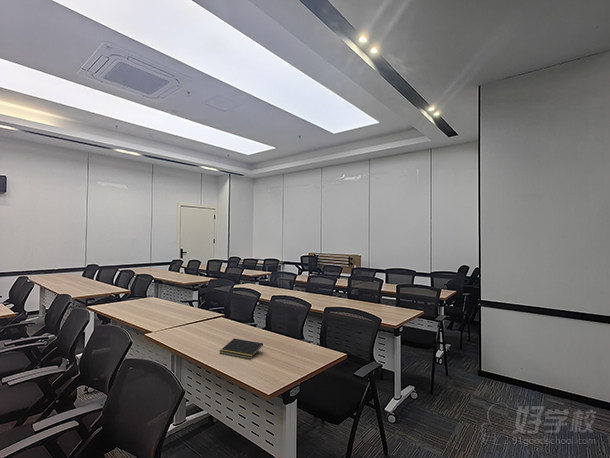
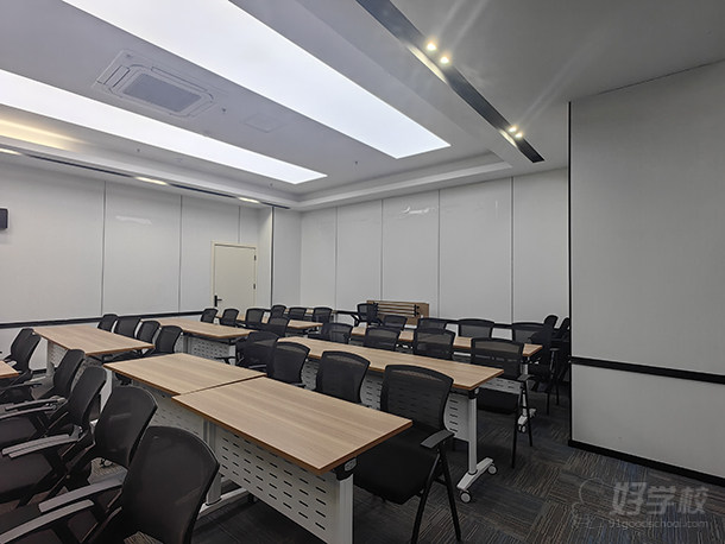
- notepad (241, 348)
